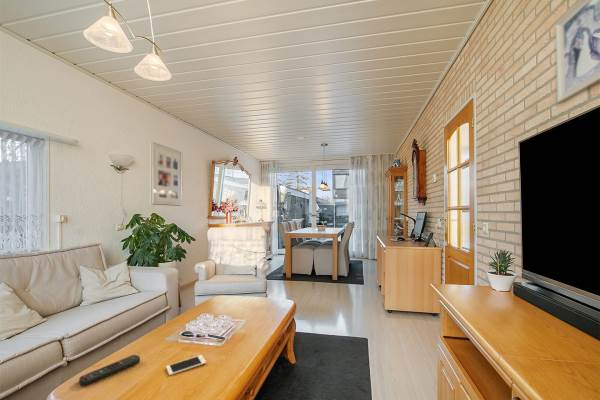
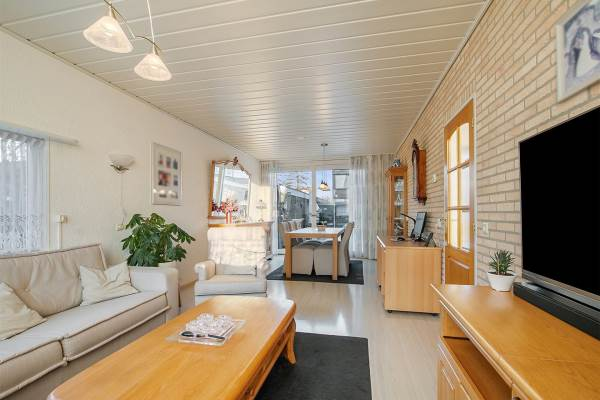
- remote control (111, 368)
- cell phone (186, 364)
